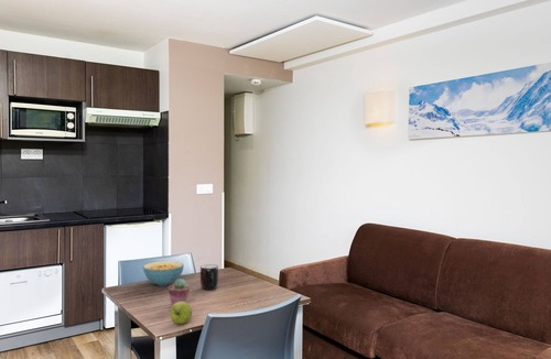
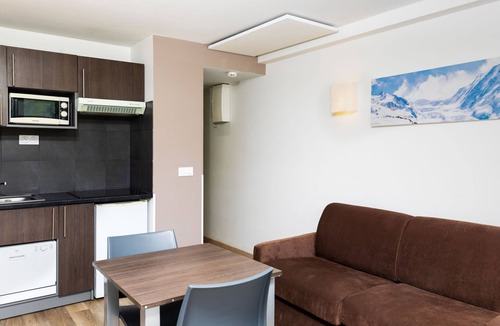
- apple (181, 312)
- potted succulent (179, 292)
- cereal bowl (163, 274)
- mug (209, 278)
